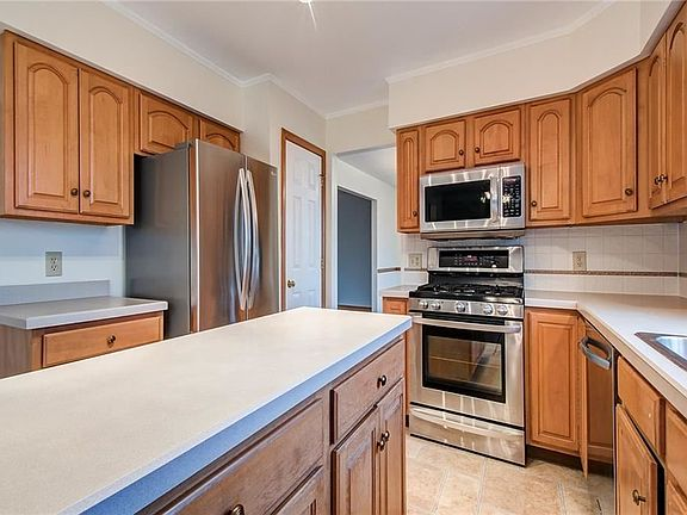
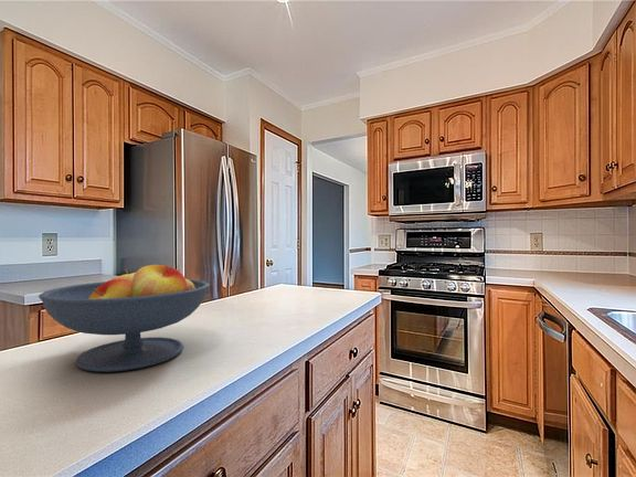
+ fruit bowl (132, 308)
